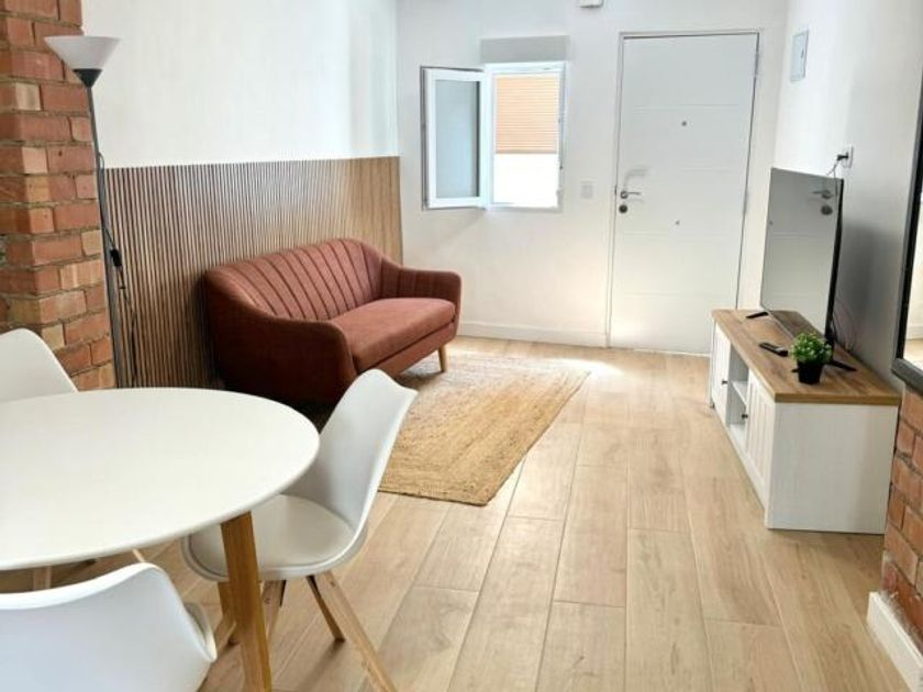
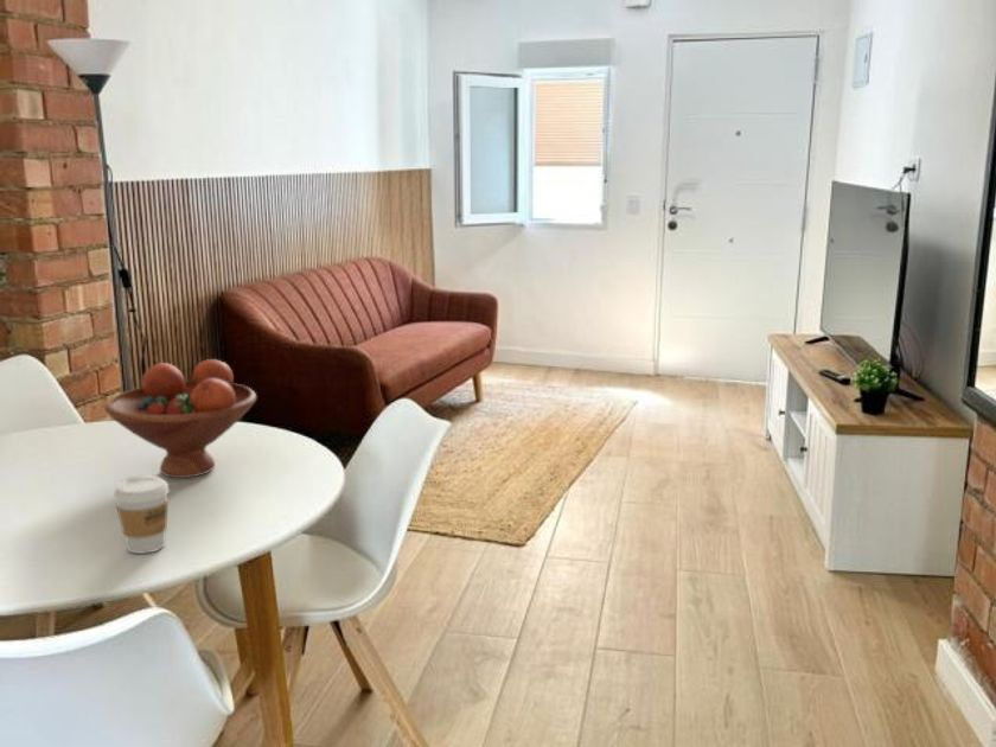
+ fruit bowl (184, 420)
+ coffee cup (142, 513)
